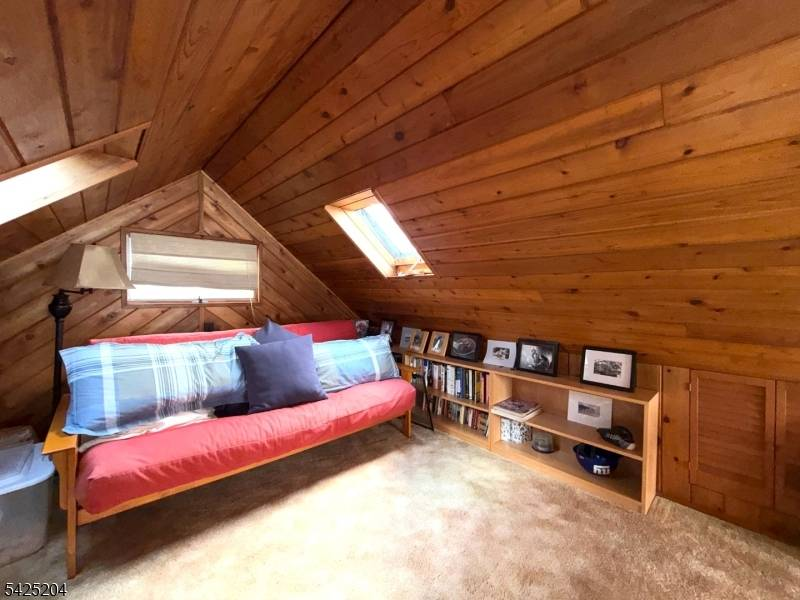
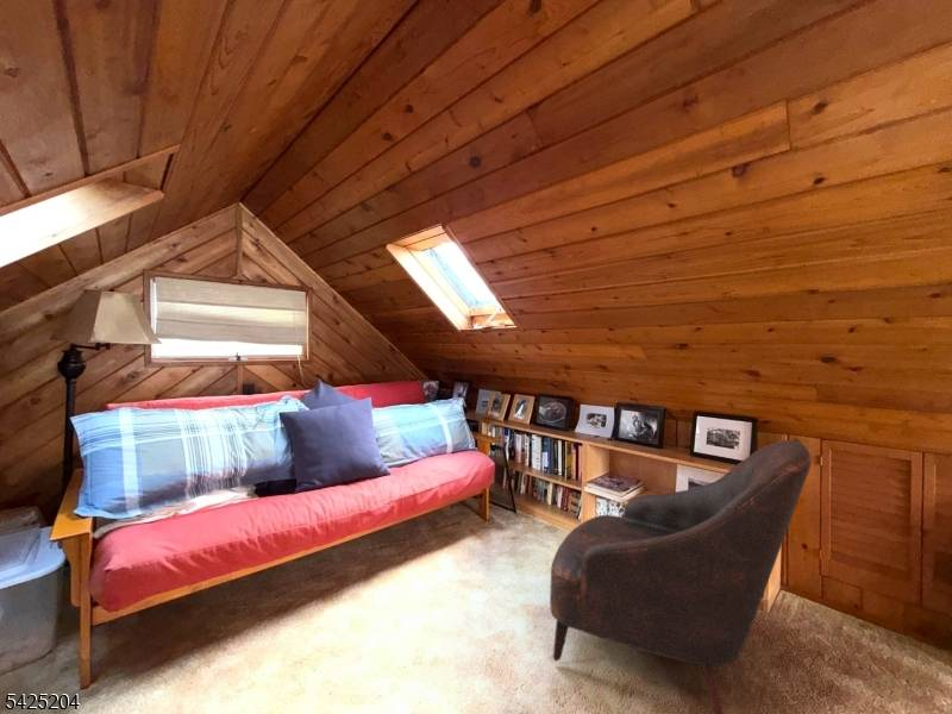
+ armchair (671, 539)
